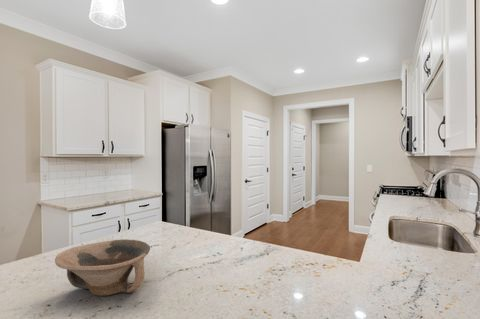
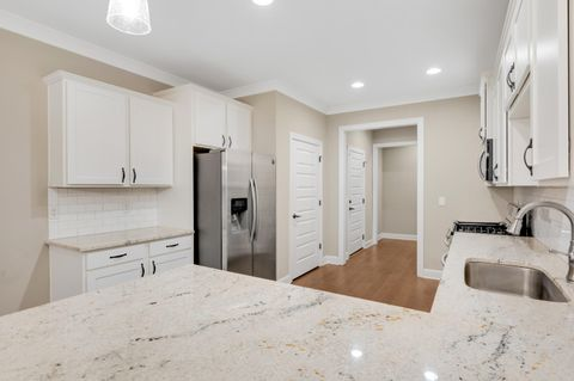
- bowl (105, 268)
